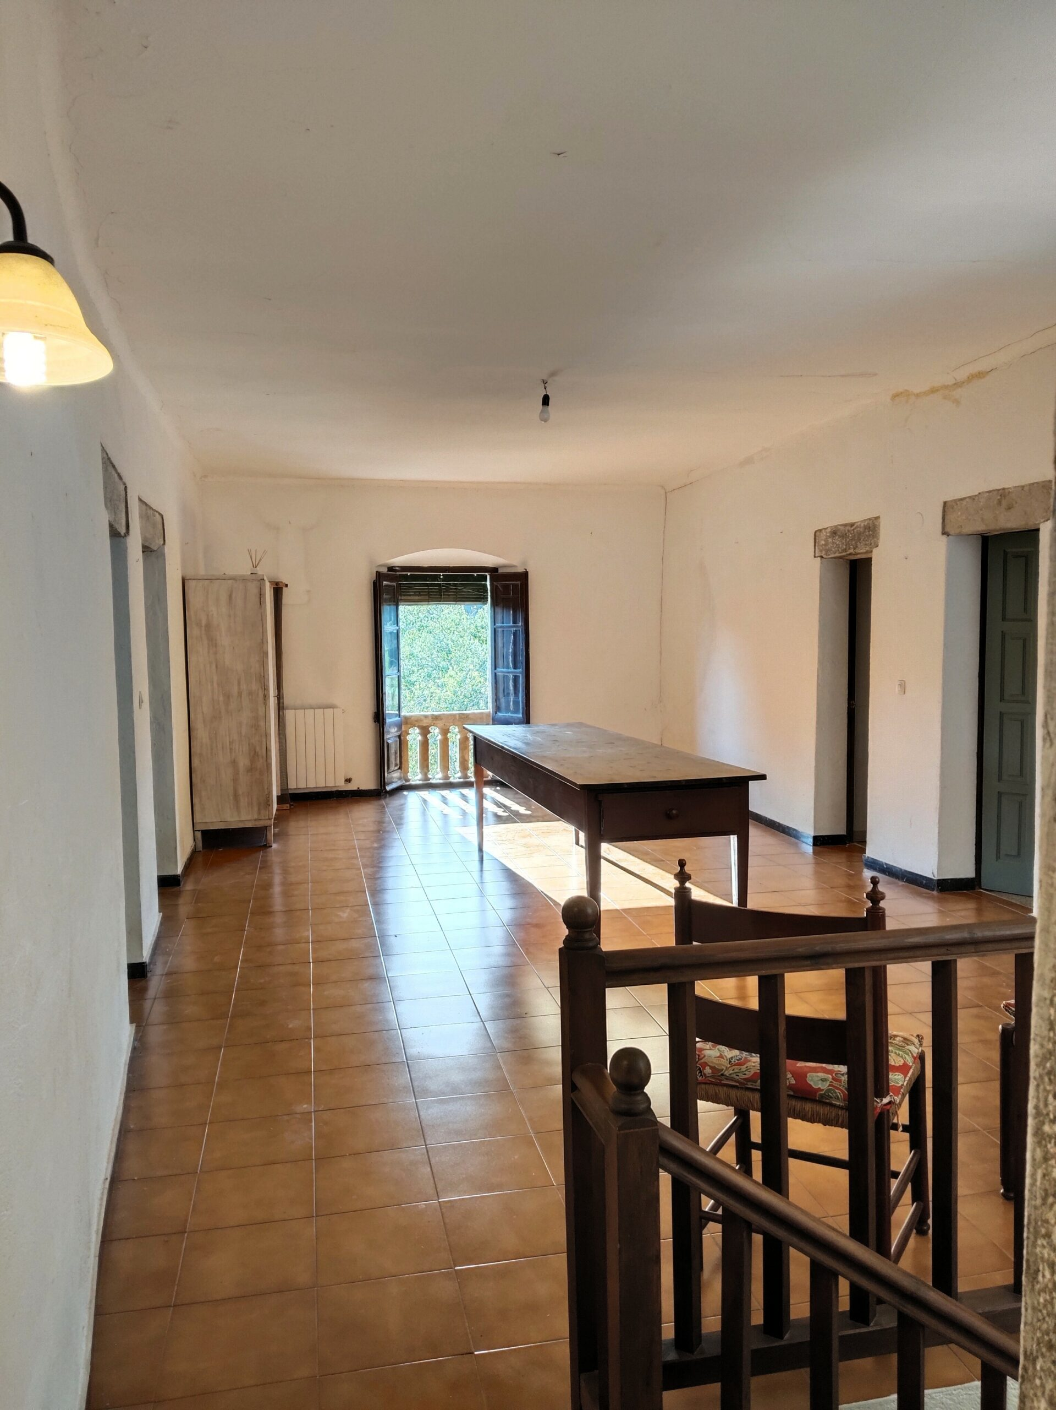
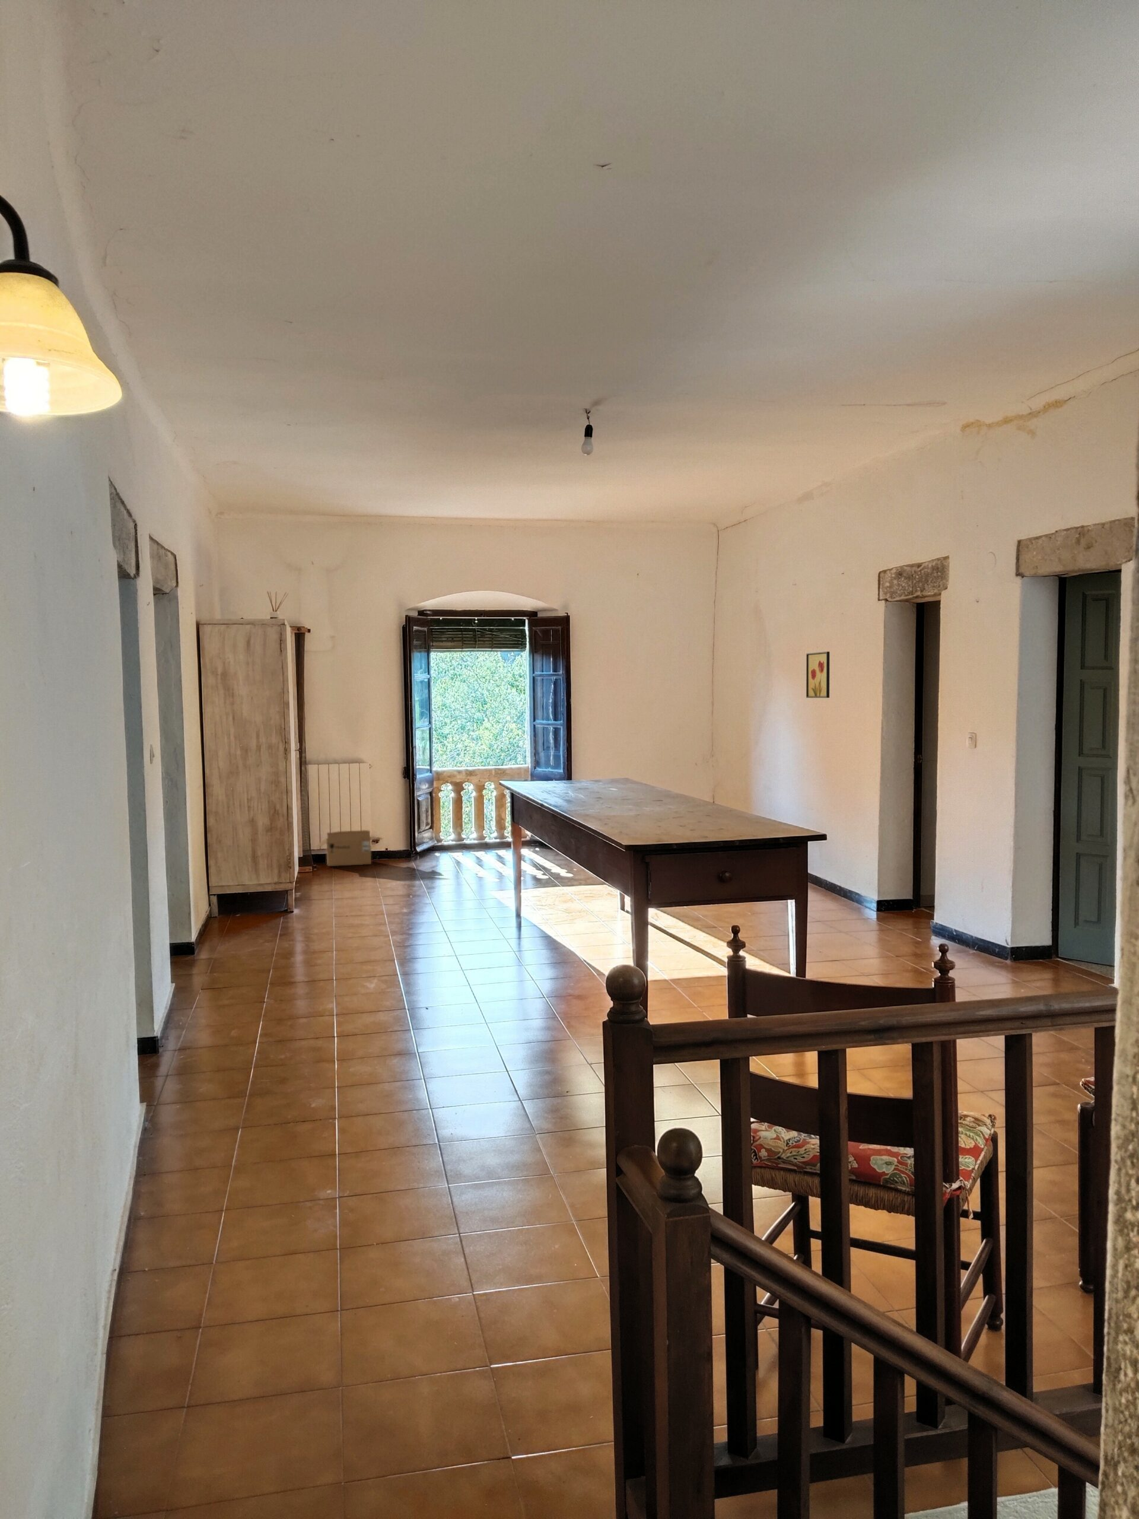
+ cardboard box (349, 846)
+ wall art (818, 675)
